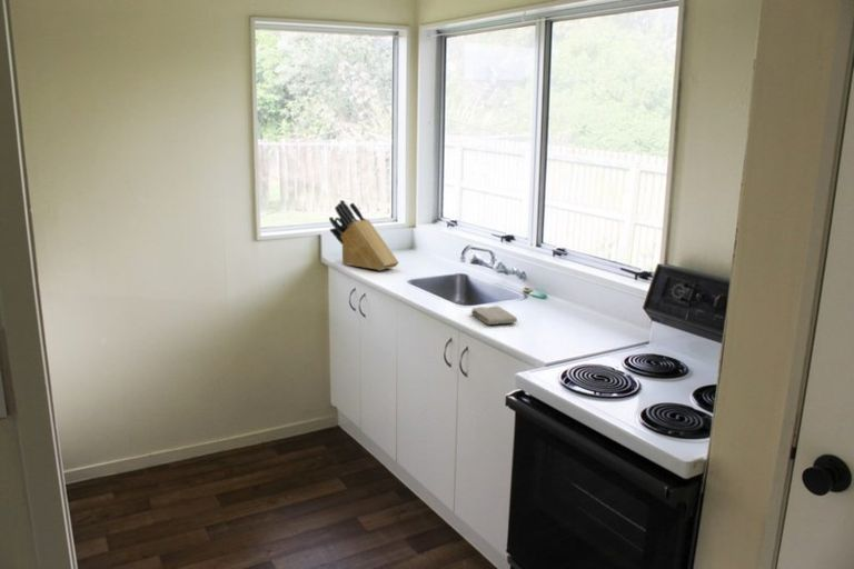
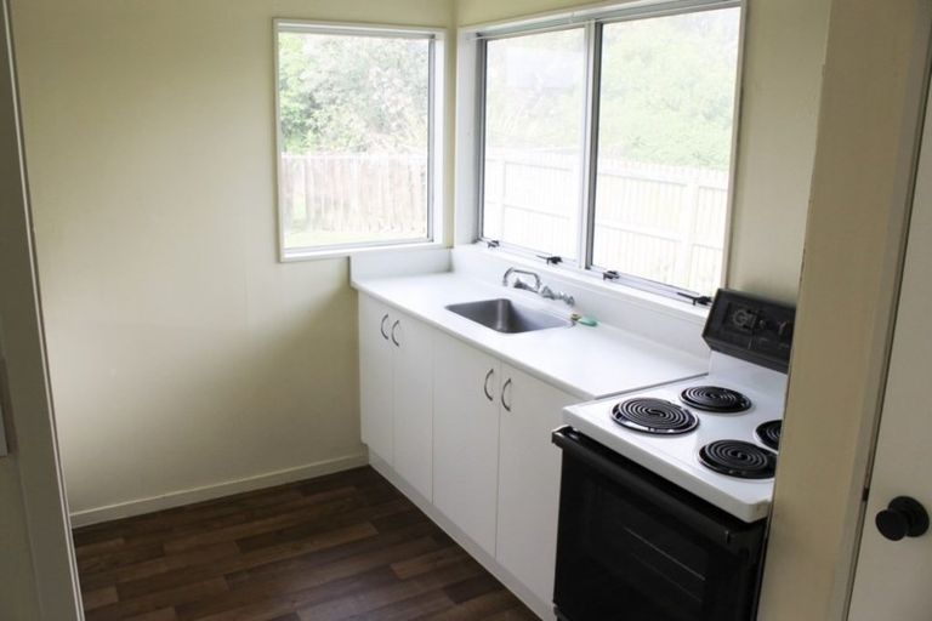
- knife block (363, 233)
- washcloth (493, 315)
